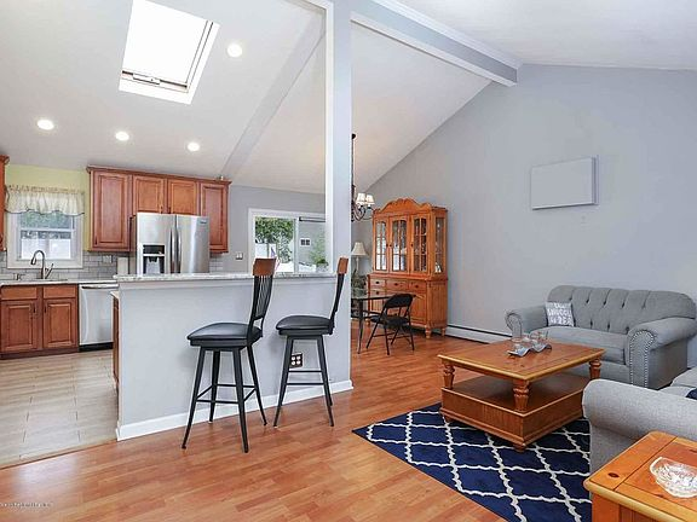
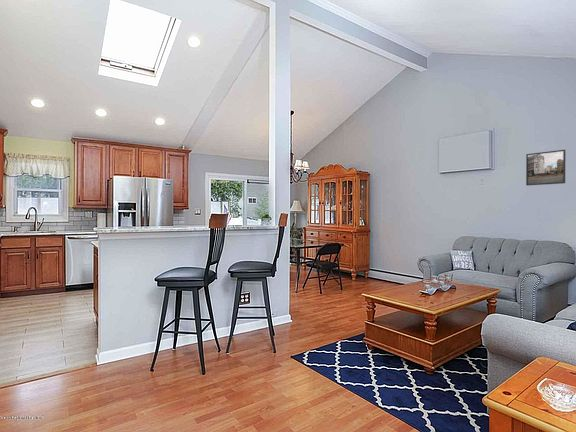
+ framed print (545, 168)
